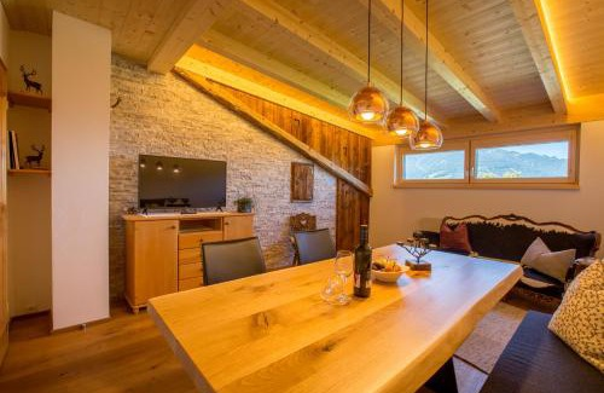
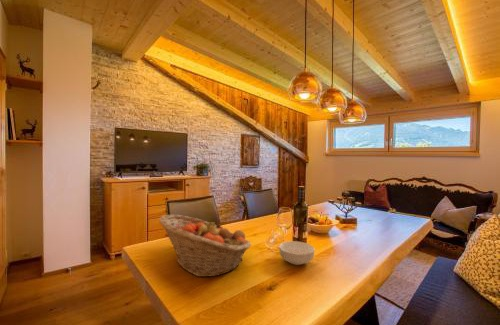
+ fruit basket (204, 238)
+ cereal bowl (296, 254)
